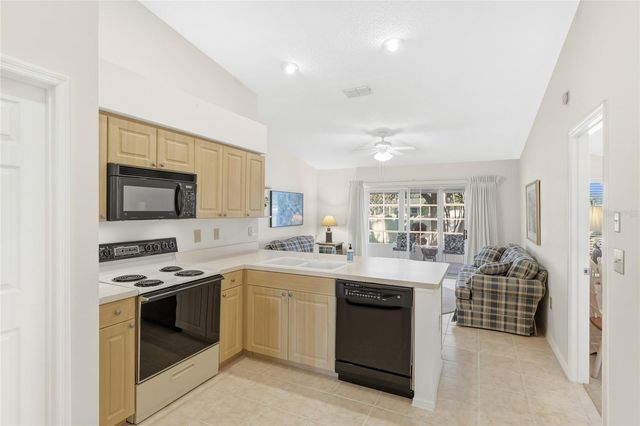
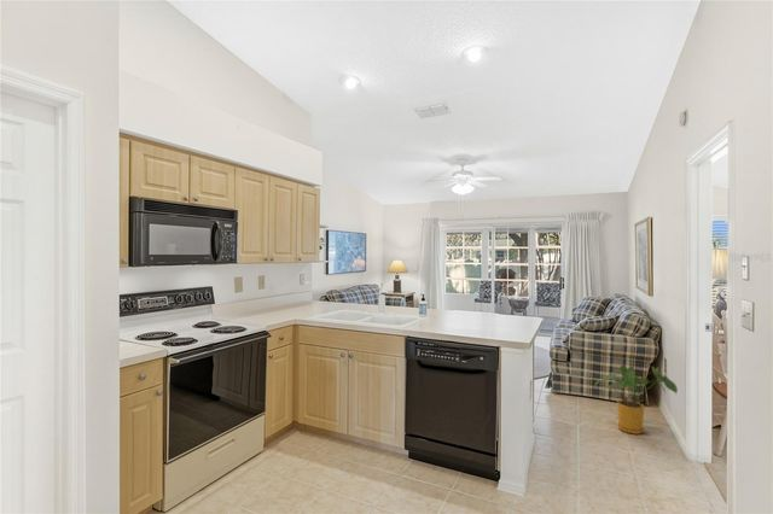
+ house plant (632, 397)
